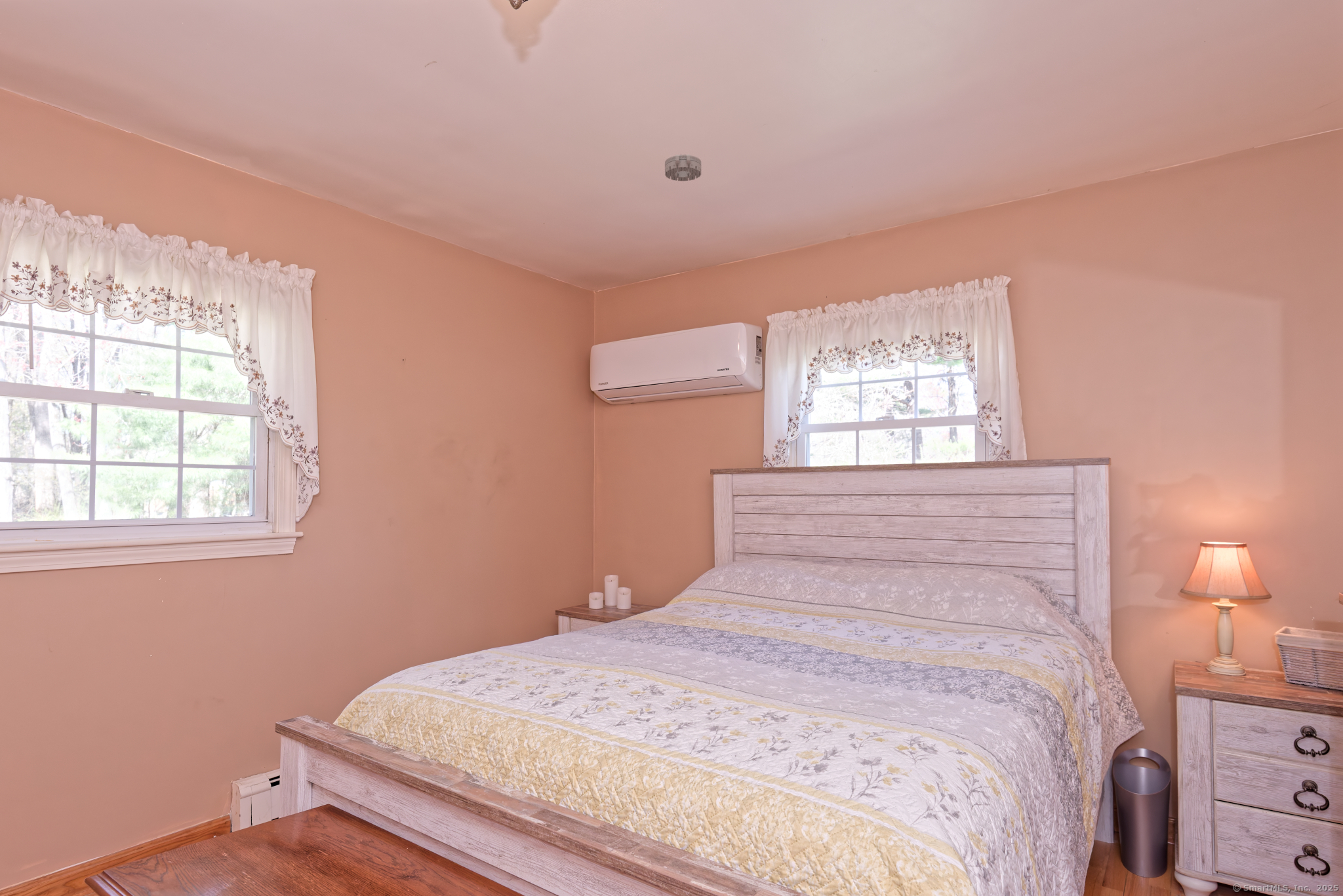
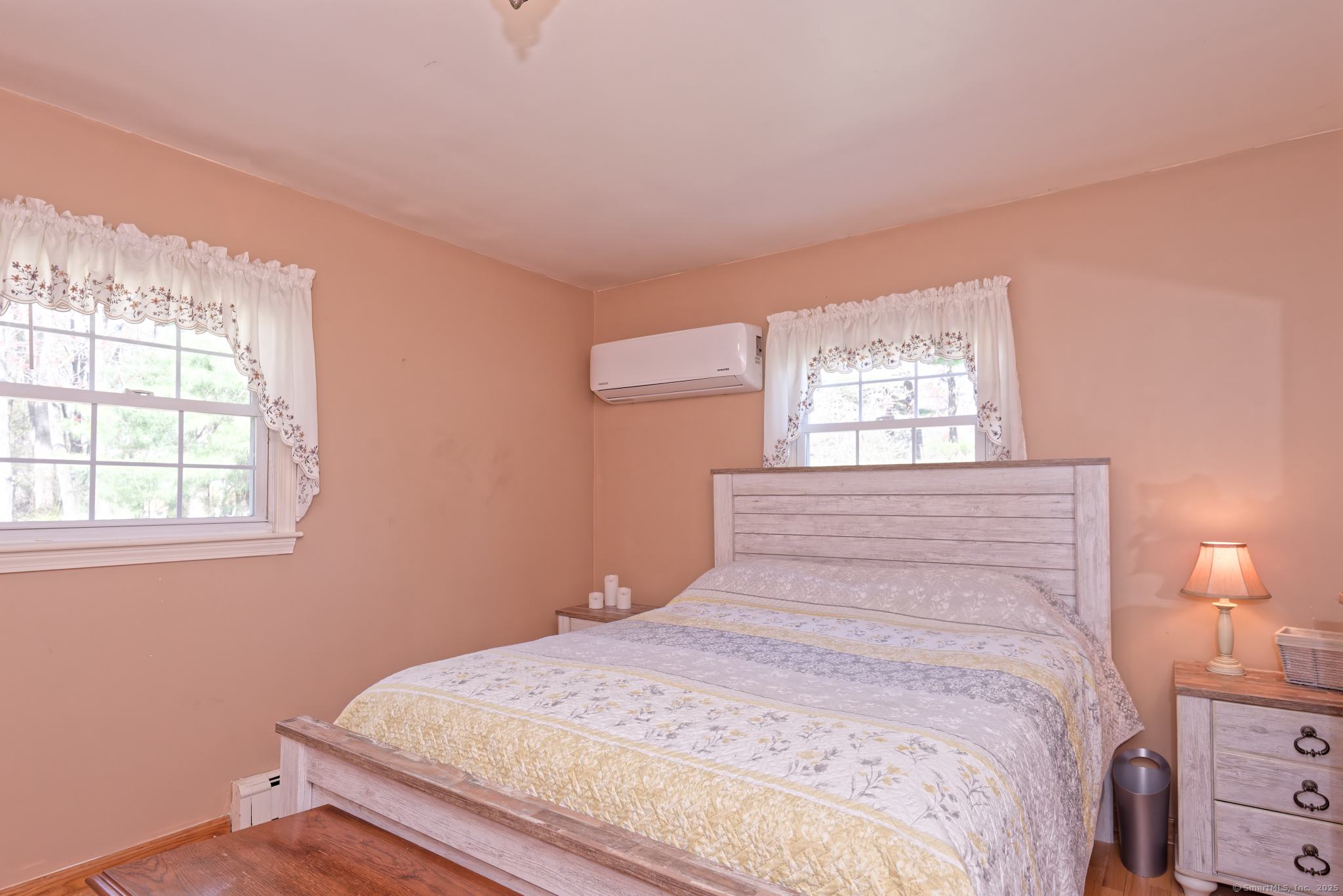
- smoke detector (683, 167)
